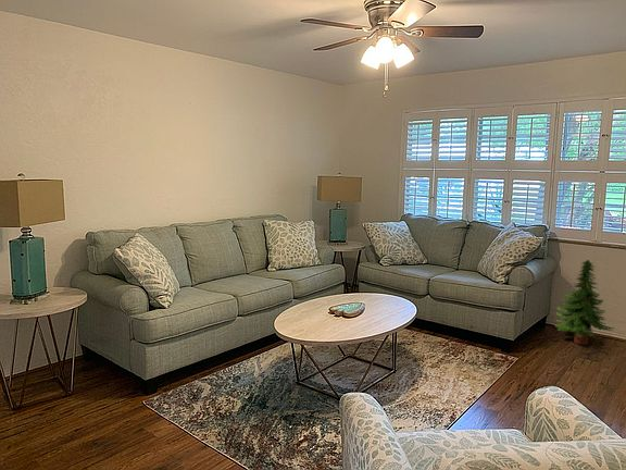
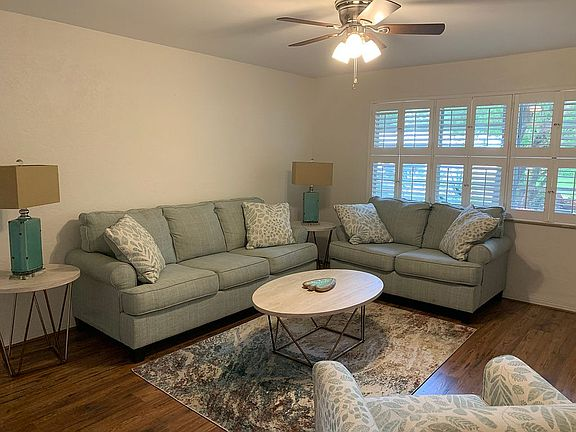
- tree (584, 301)
